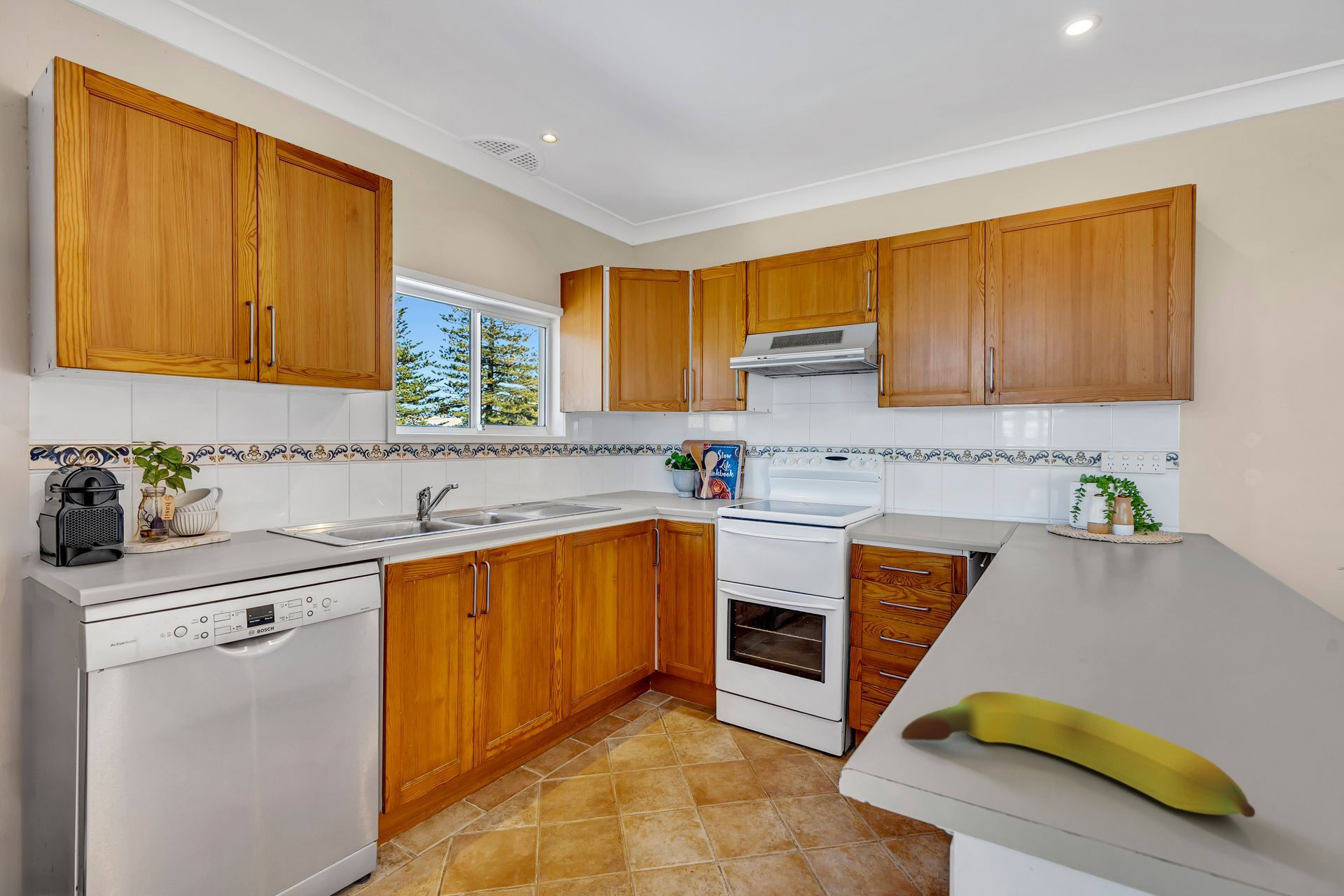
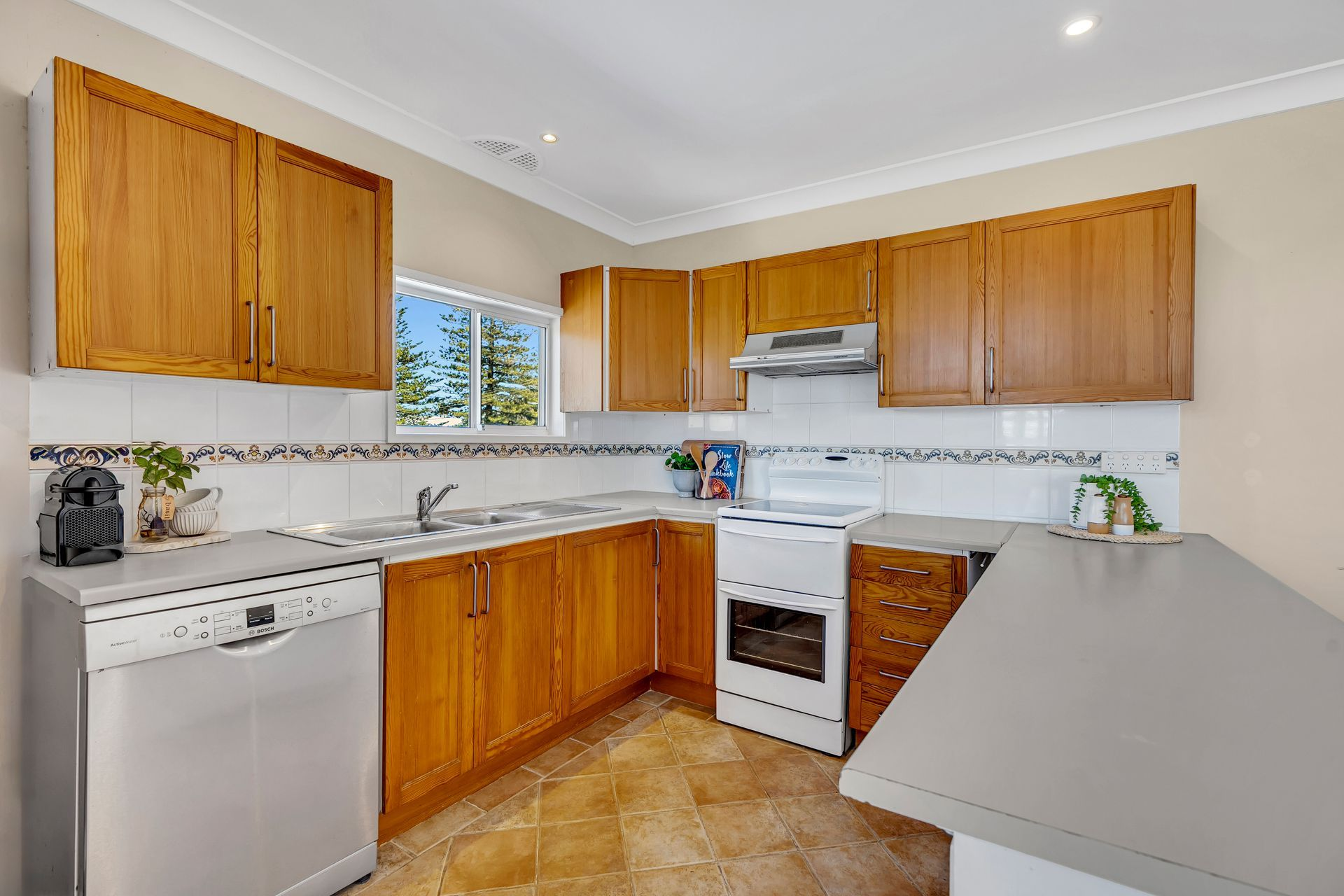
- fruit (1067, 747)
